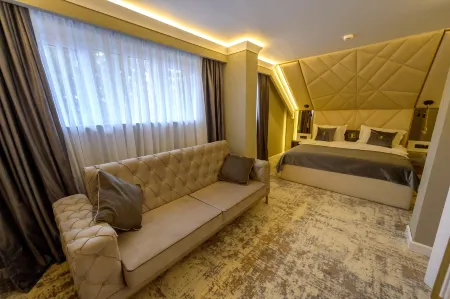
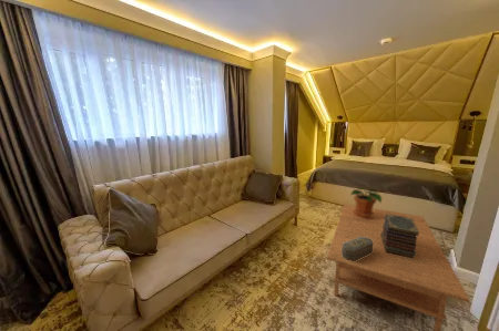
+ book stack (398, 234)
+ coffee table (380, 252)
+ decorative box (357, 247)
+ potted plant (365, 203)
